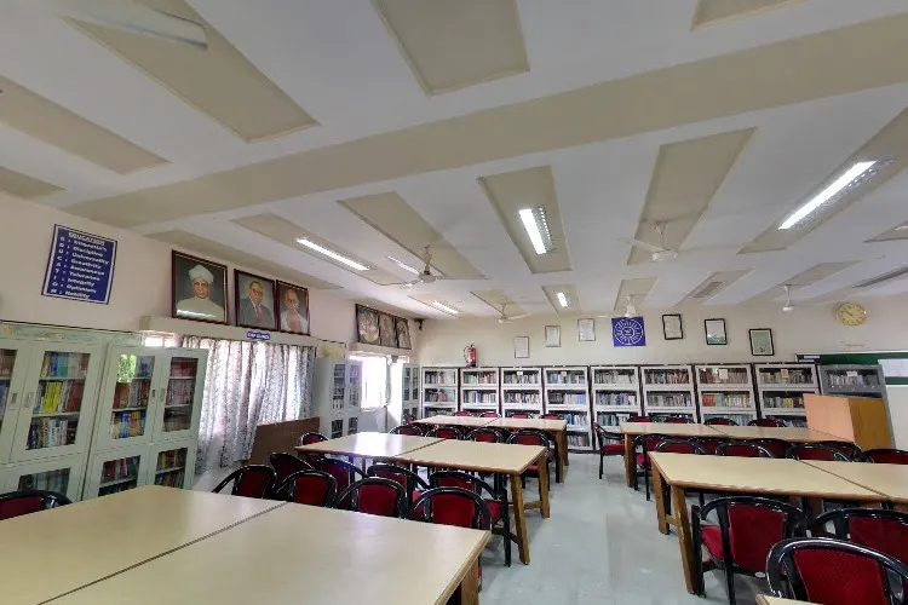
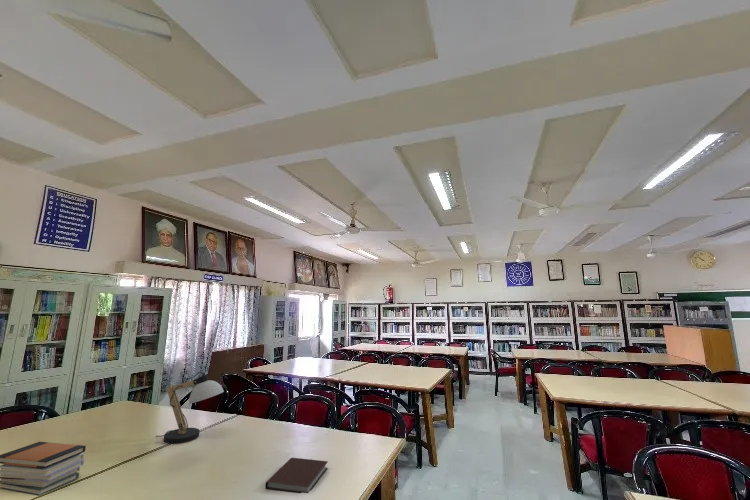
+ book stack (41, 466)
+ notebook (298, 474)
+ desk lamp (189, 403)
